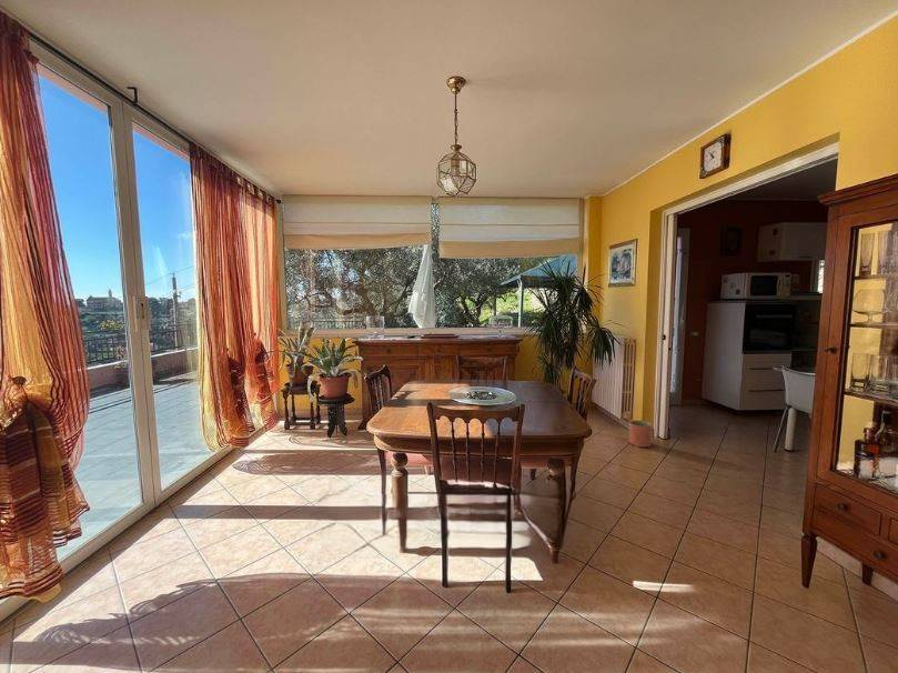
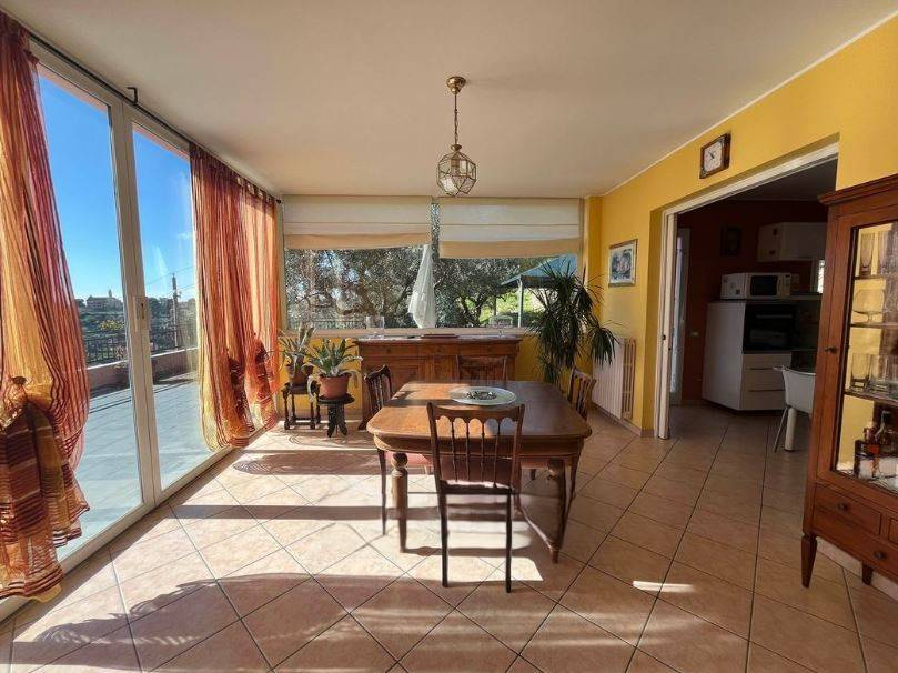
- planter (639, 433)
